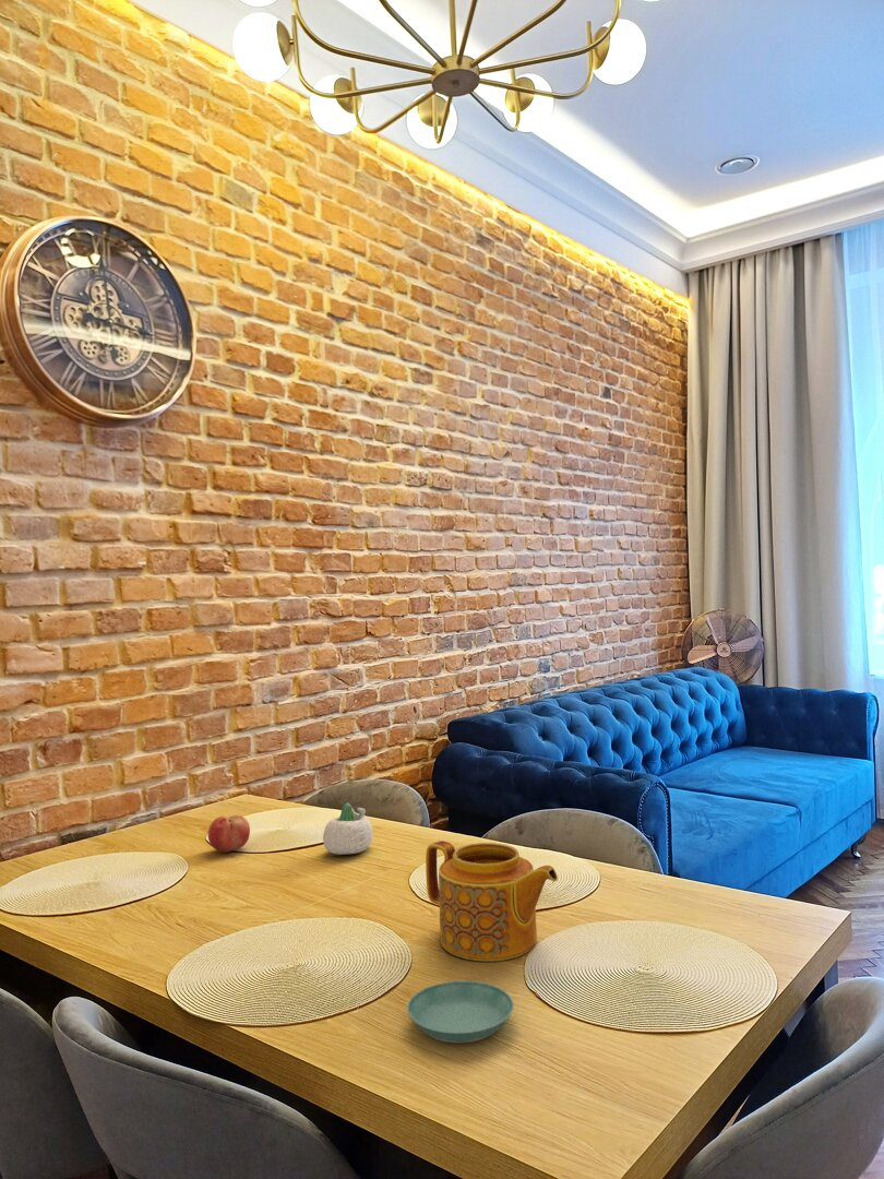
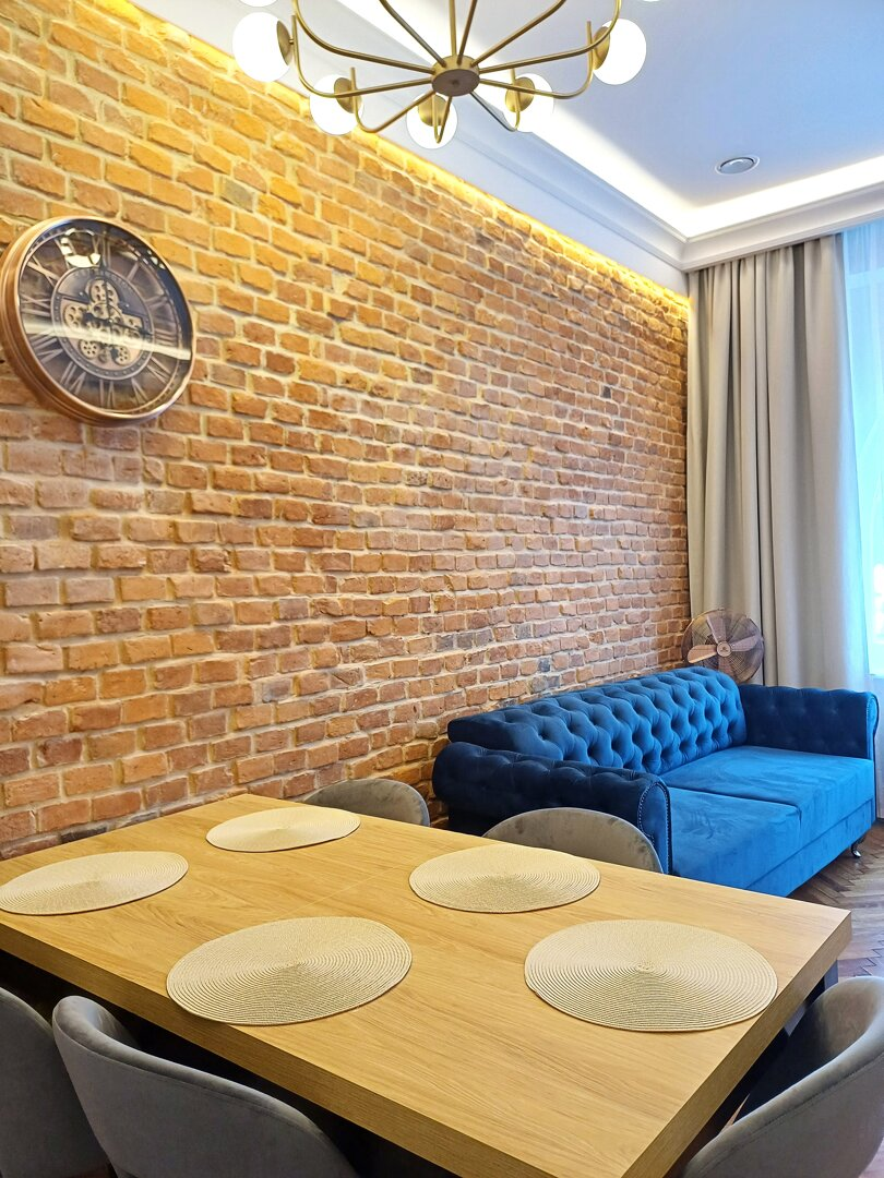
- succulent planter (348, 827)
- saucer (461, 1013)
- teapot (490, 896)
- fruit (228, 833)
